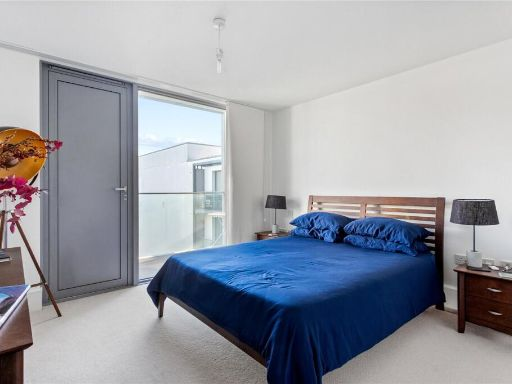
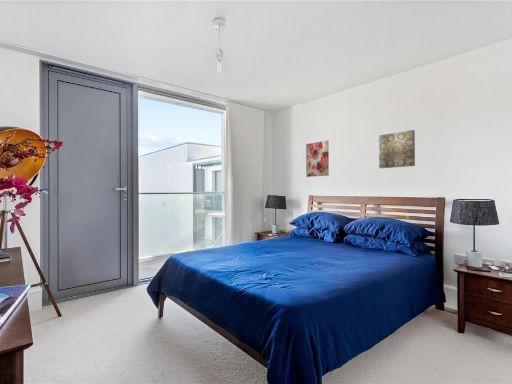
+ wall art (317, 159)
+ wall art (396, 150)
